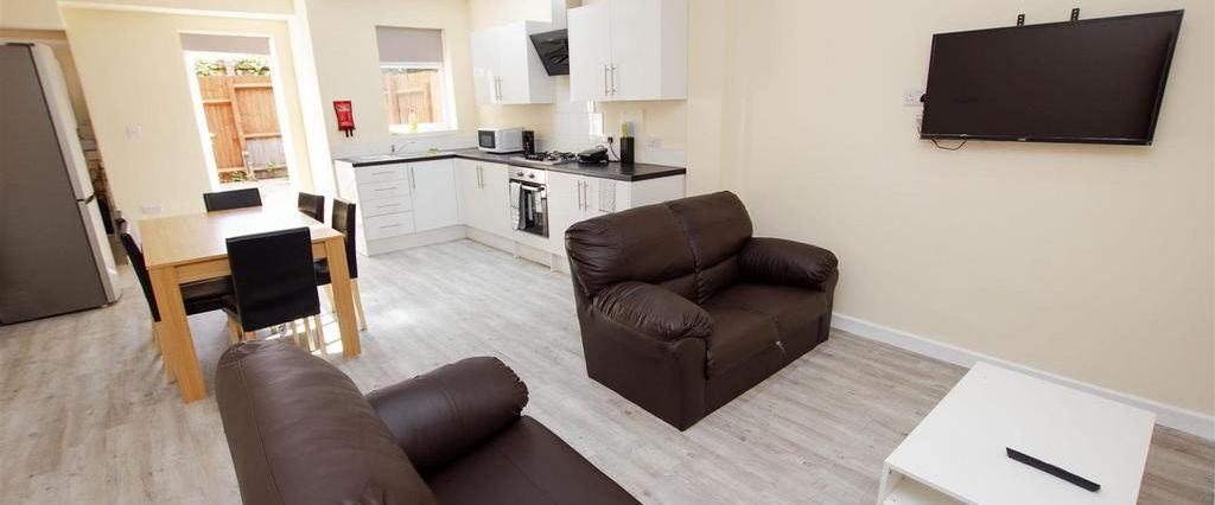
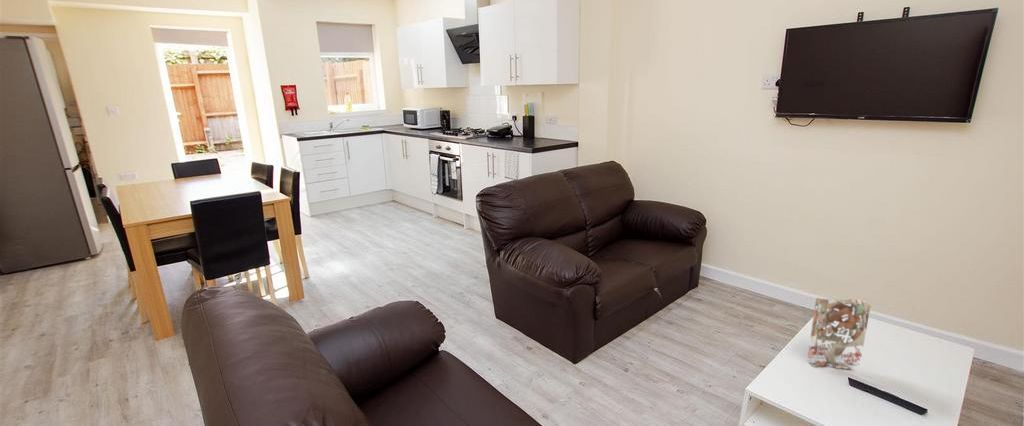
+ book (837, 333)
